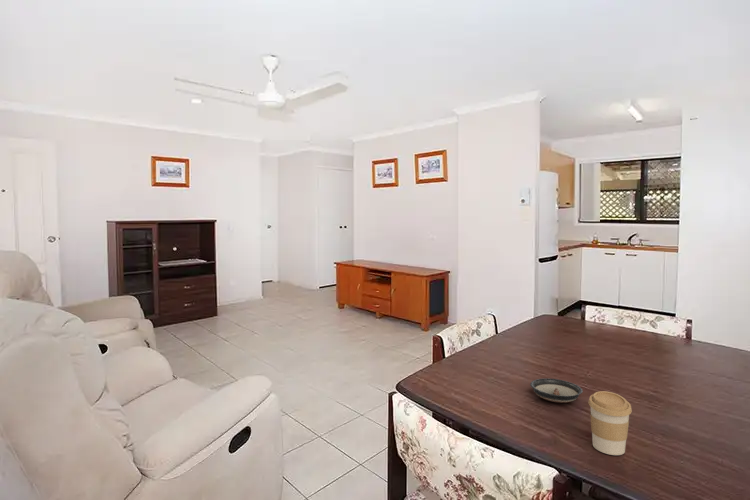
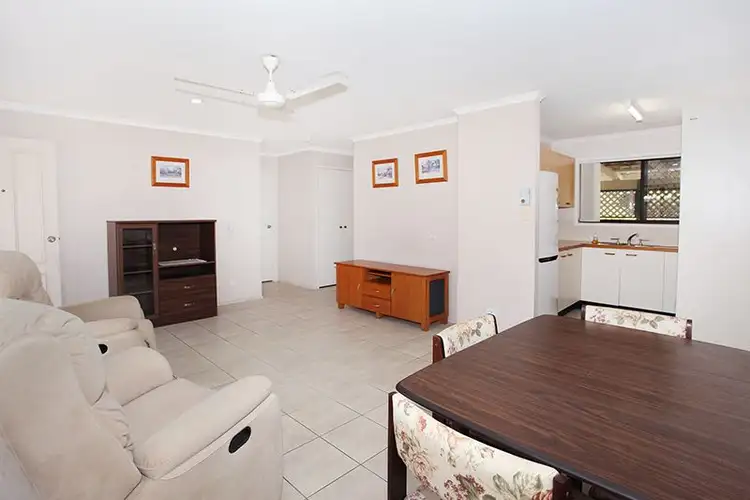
- coffee cup (609, 422)
- saucer (555, 392)
